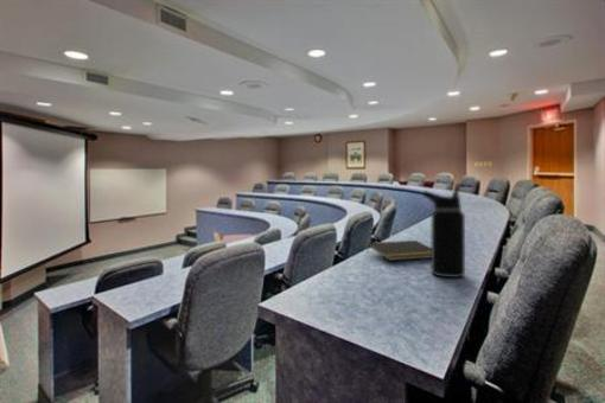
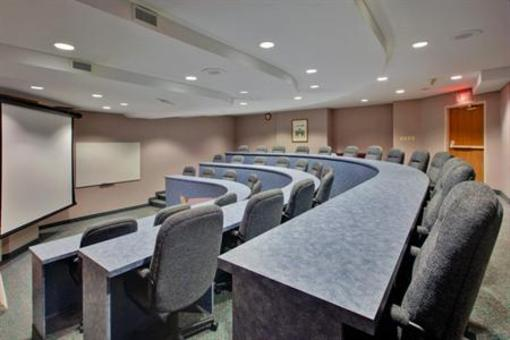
- water bottle (442, 229)
- notepad (403, 249)
